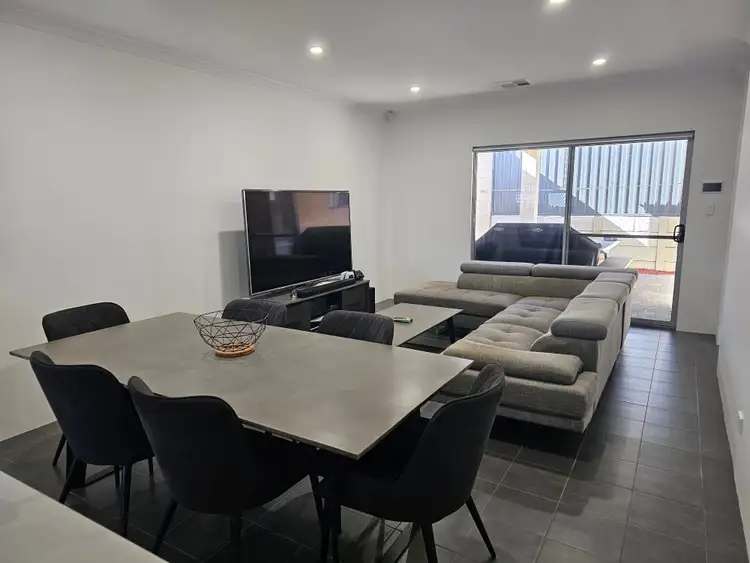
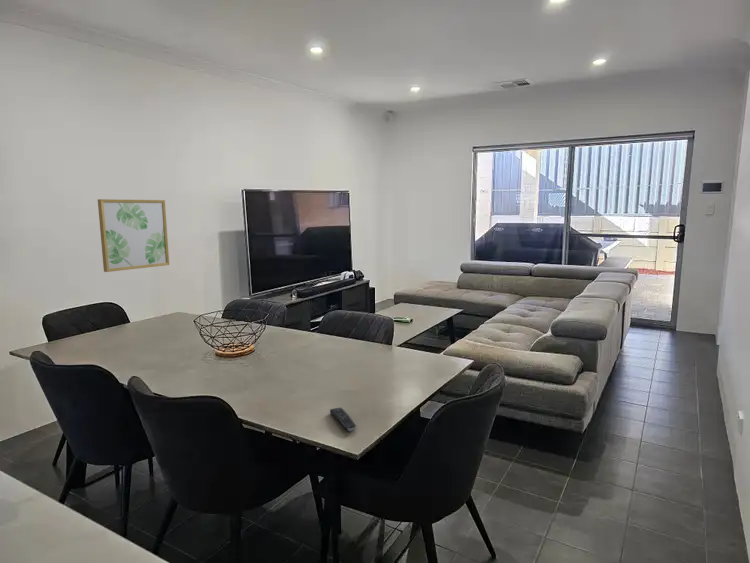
+ remote control (343, 418)
+ wall art (135, 234)
